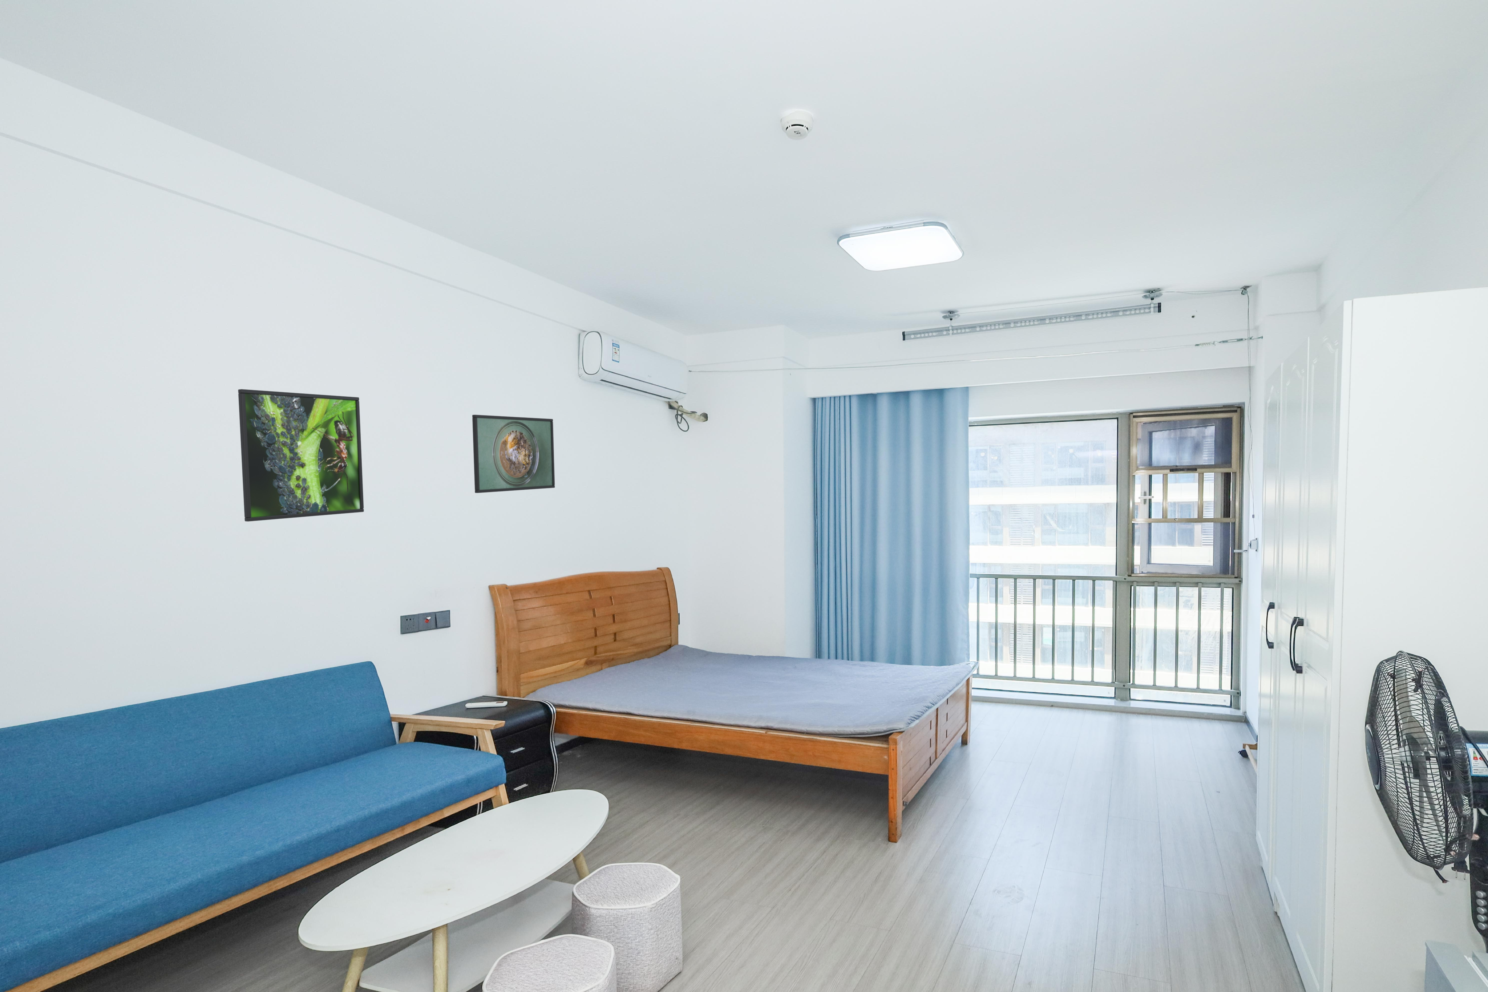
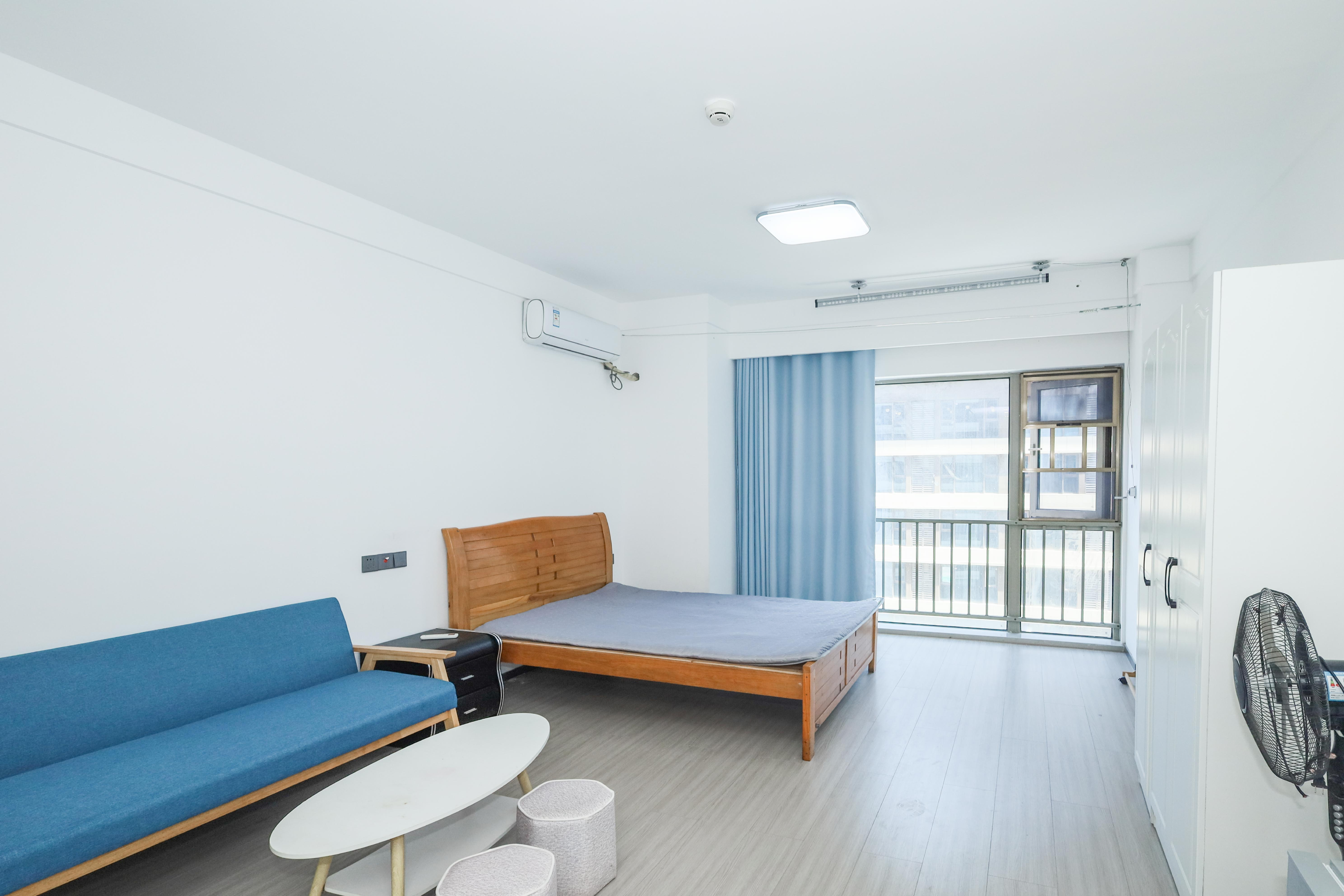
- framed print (516, 454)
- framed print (306, 455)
